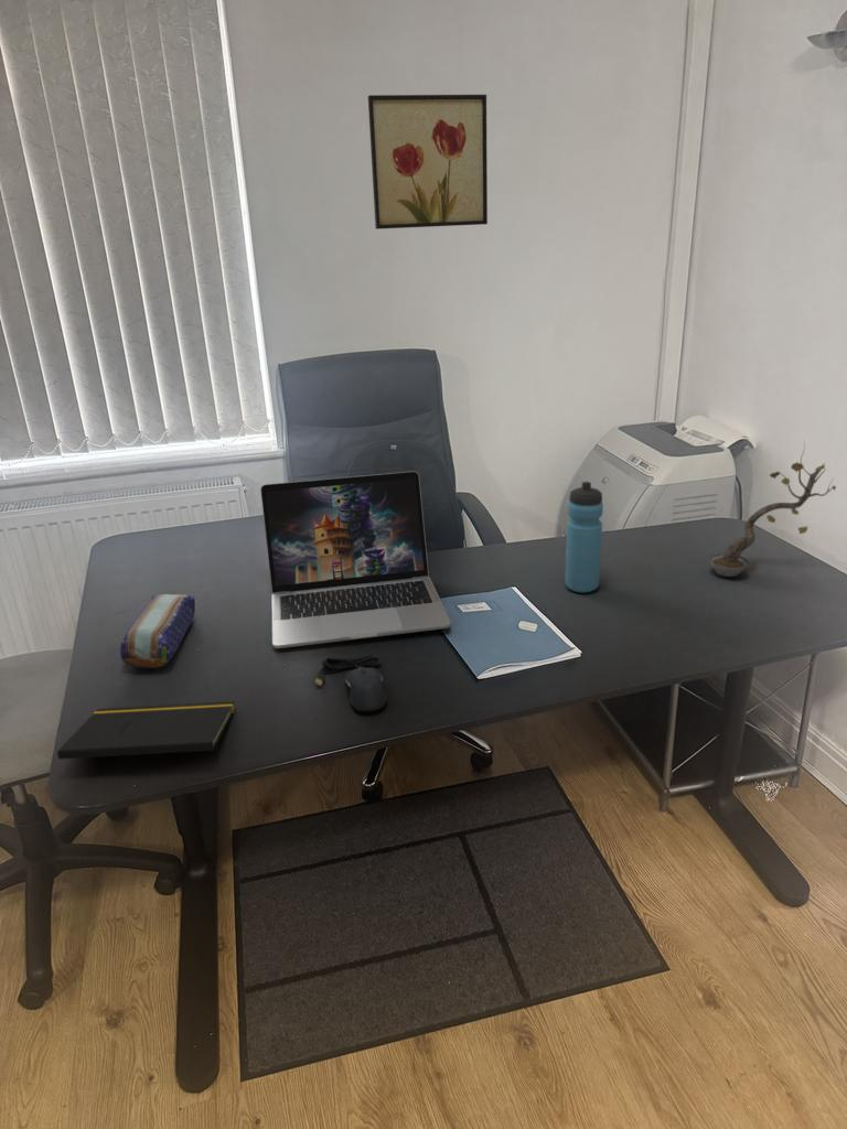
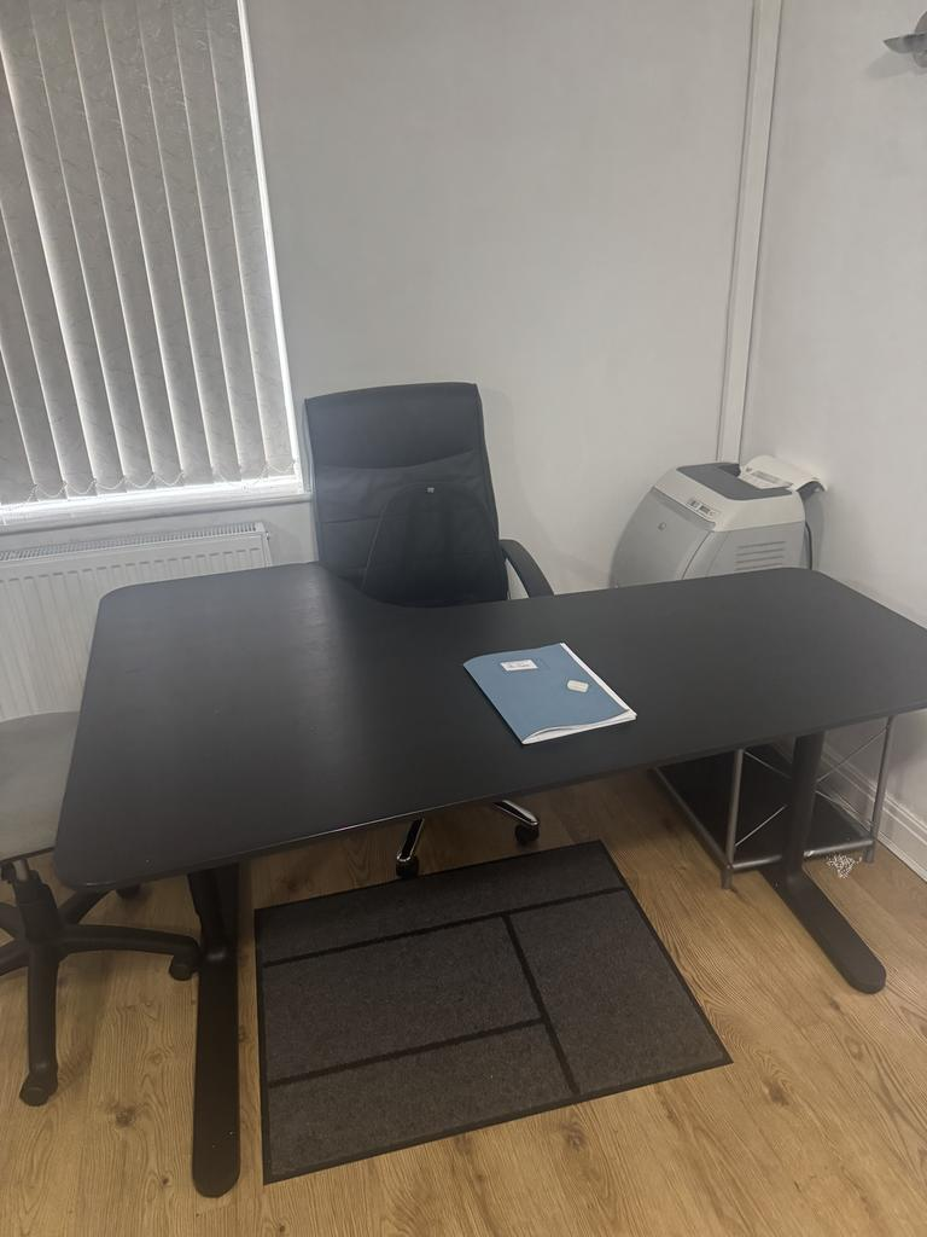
- computer mouse (349, 677)
- plant (783, 507)
- water bottle (583, 536)
- laptop (351, 553)
- pencil case (159, 627)
- notepad (151, 728)
- wall art (429, 162)
